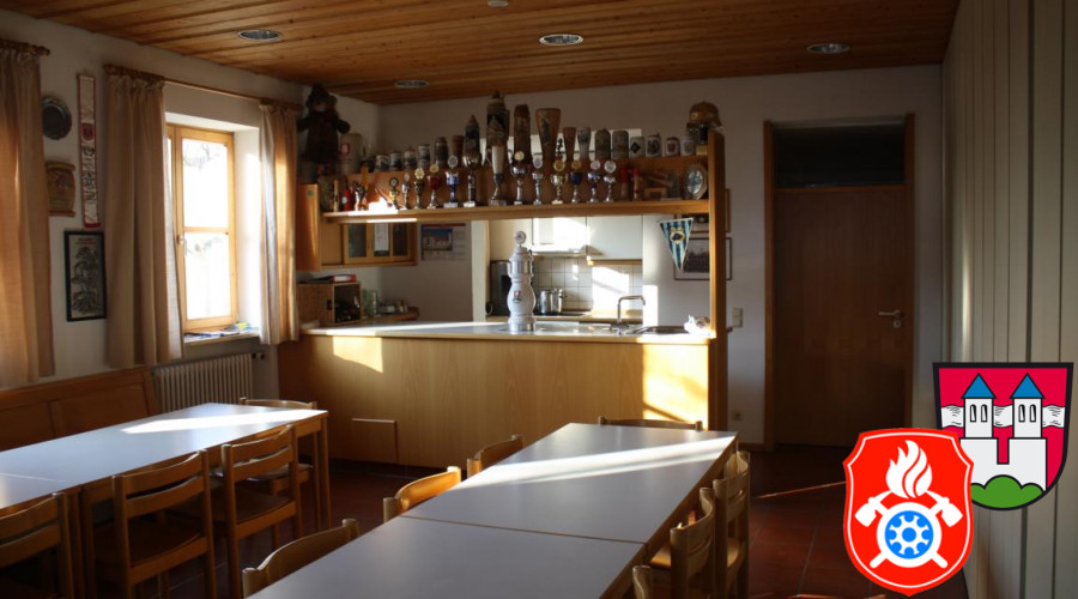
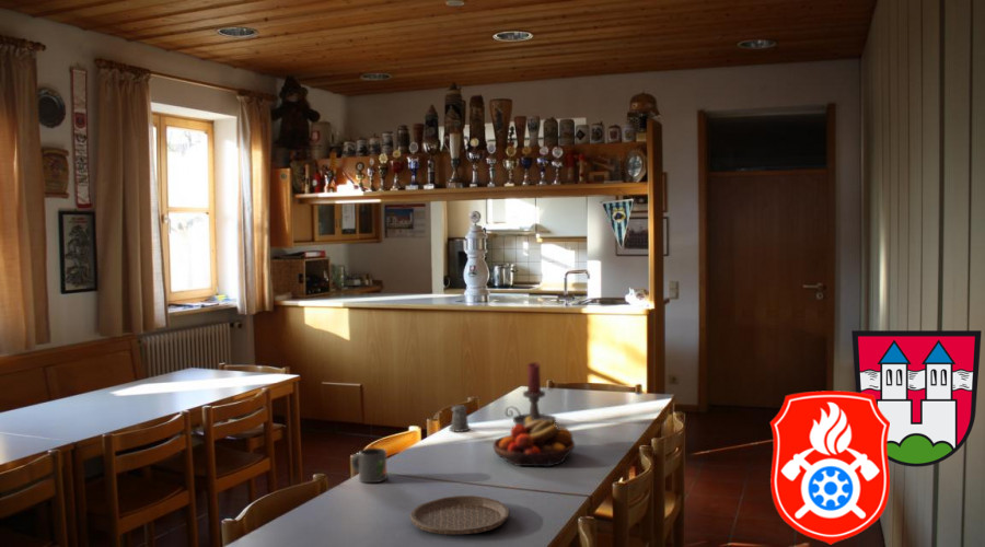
+ candle holder (528, 392)
+ pepper shaker (459, 416)
+ plate (460, 515)
+ mug (369, 464)
+ fruit bowl (533, 439)
